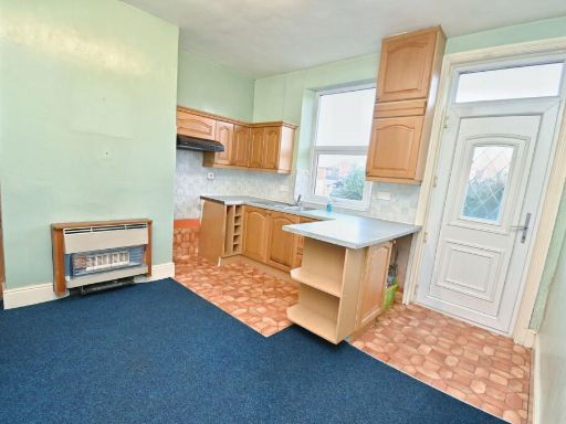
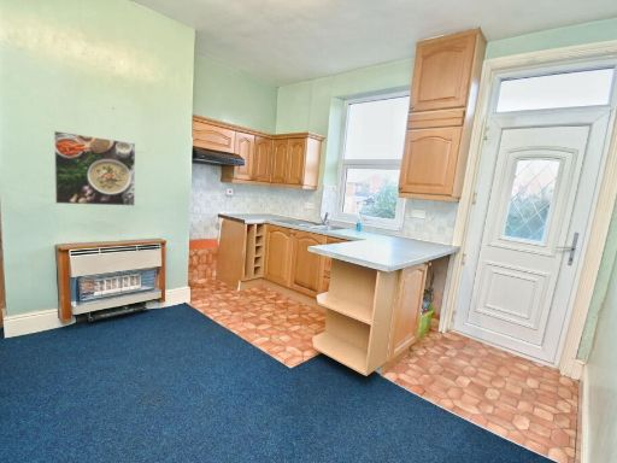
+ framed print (98, 171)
